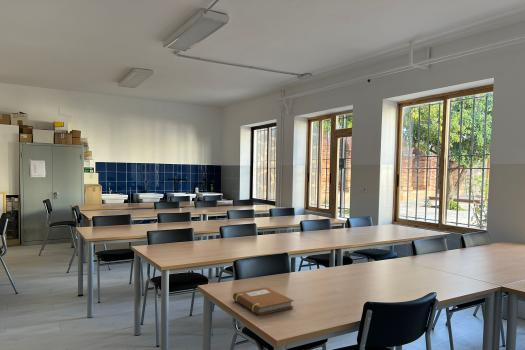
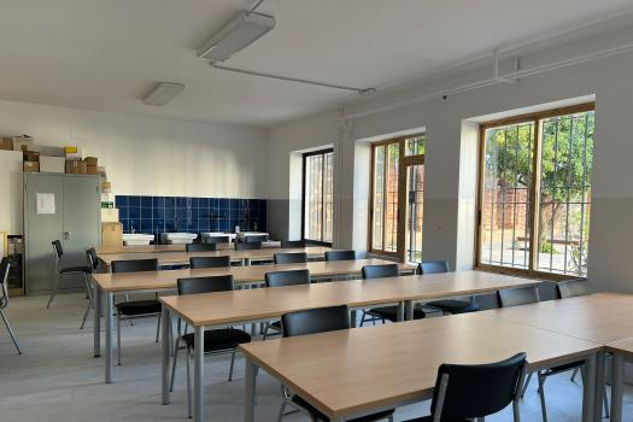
- notebook (261, 299)
